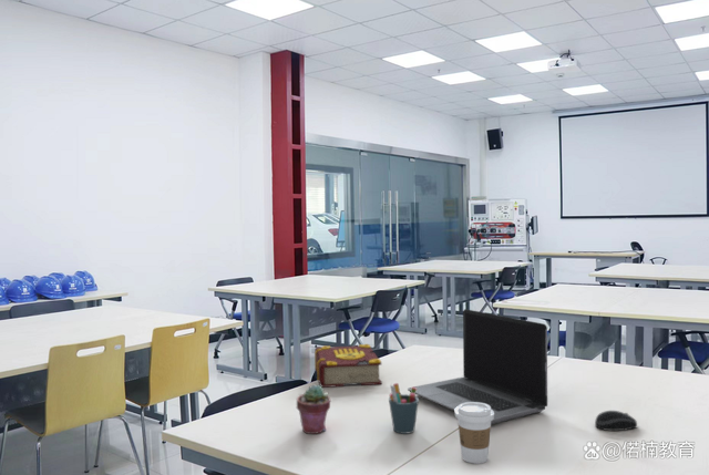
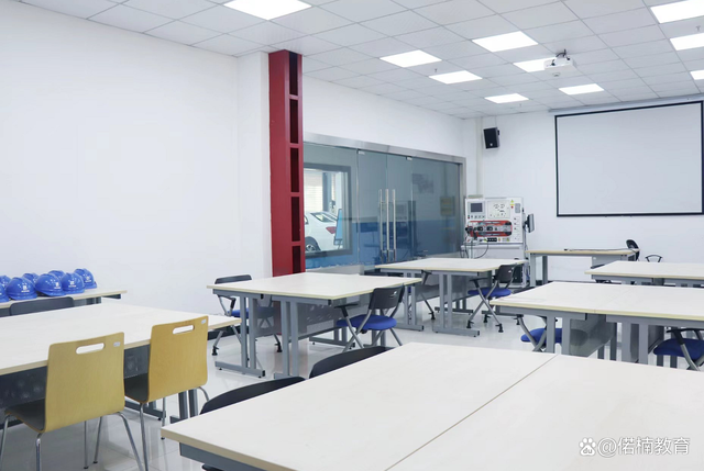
- coffee cup (474, 432)
- book (346, 364)
- potted succulent (314, 407)
- computer mouse (615, 417)
- pen holder (403, 405)
- laptop computer (473, 361)
